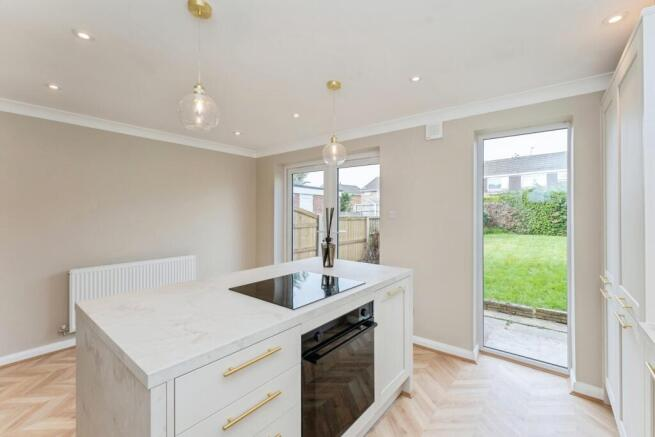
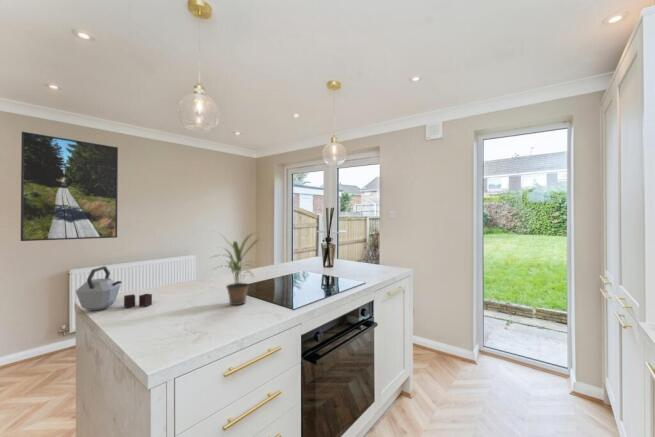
+ potted plant (239, 266)
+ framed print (73, 189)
+ kettle (117, 287)
